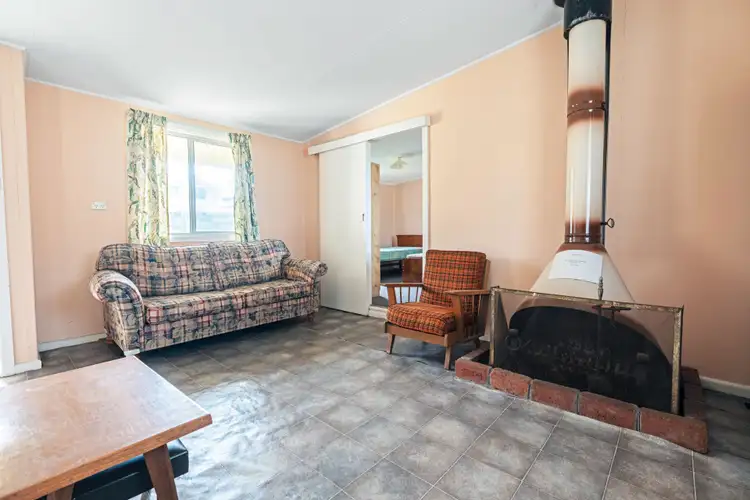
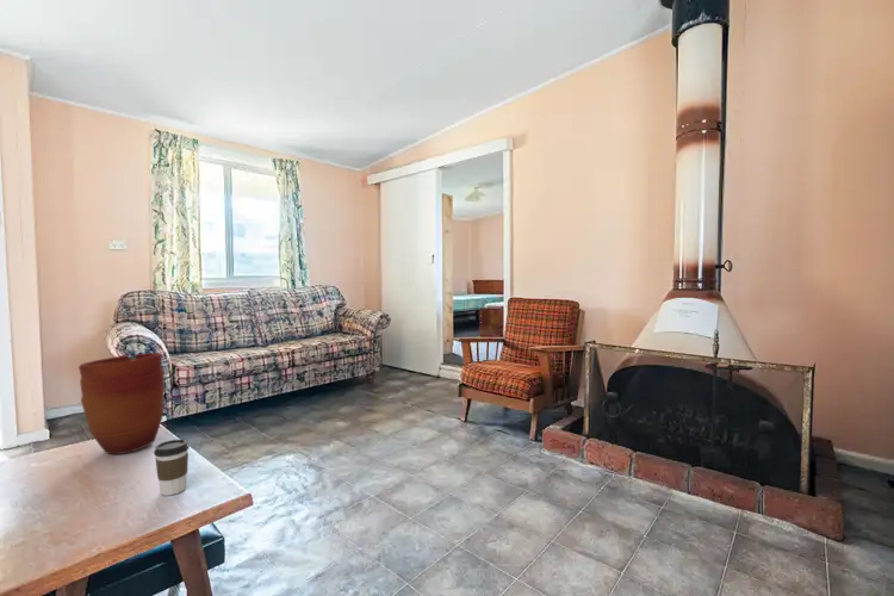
+ vase (124, 402)
+ coffee cup (172, 466)
